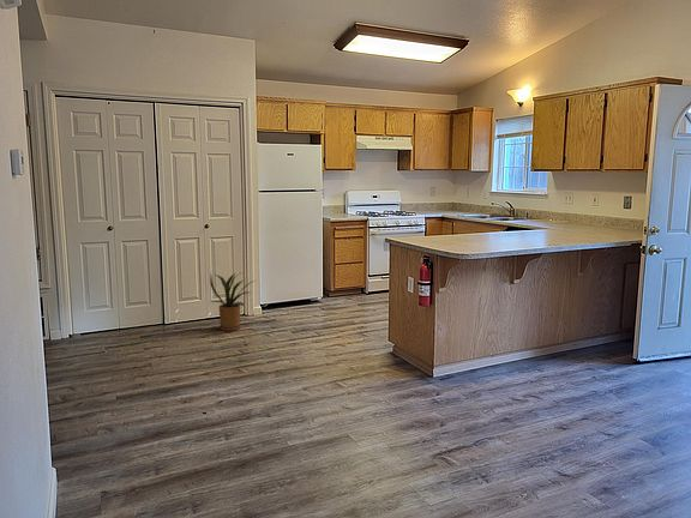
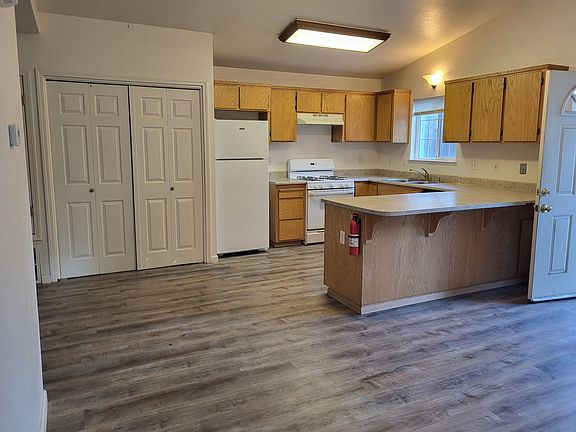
- house plant (232, 299)
